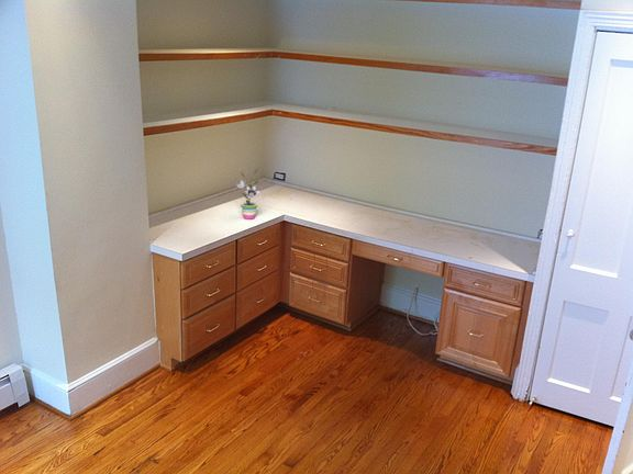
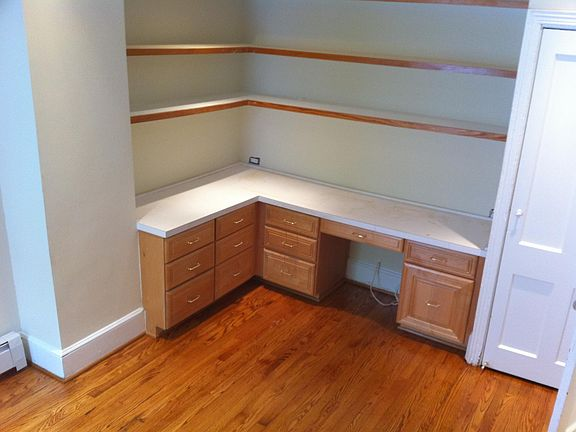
- potted plant (245, 194)
